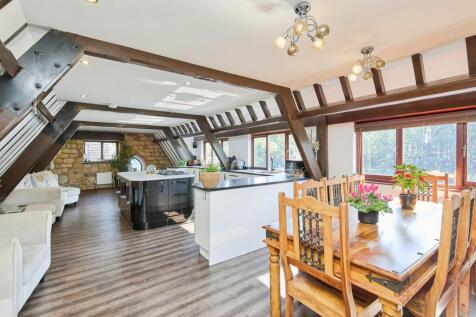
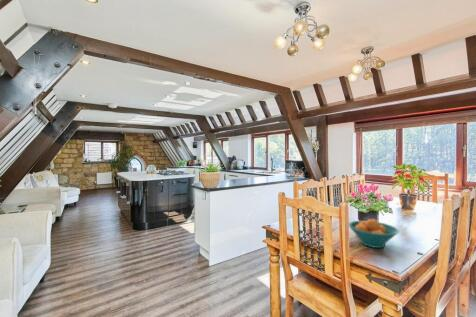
+ fruit bowl (372, 231)
